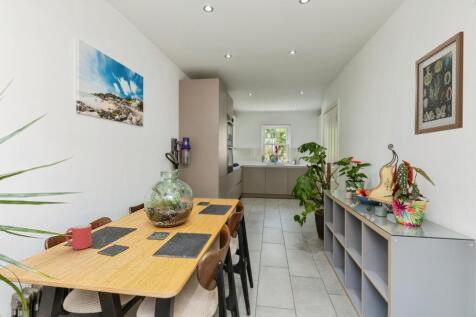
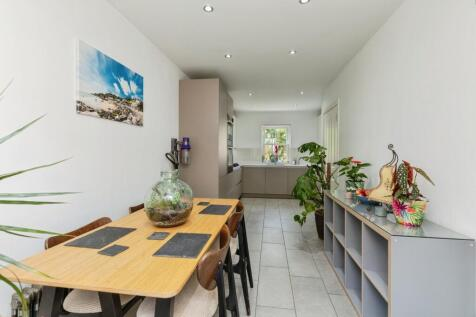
- wall art (435, 90)
- mug (78, 236)
